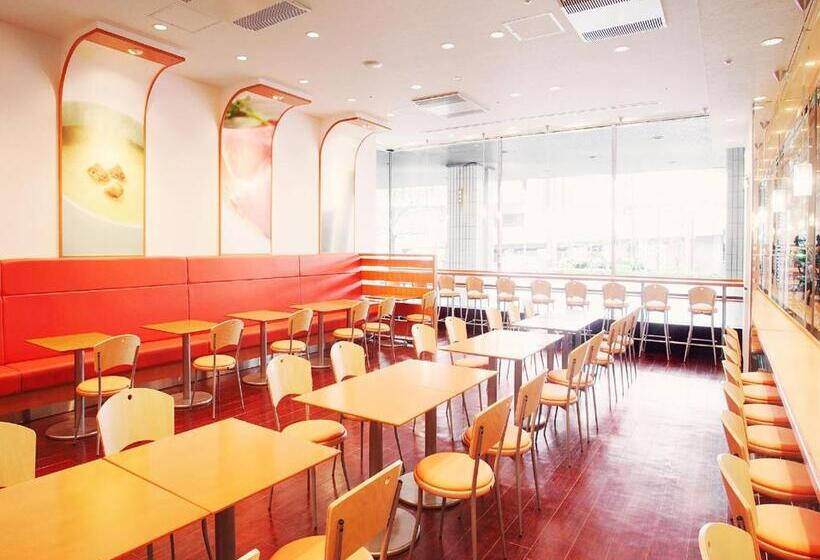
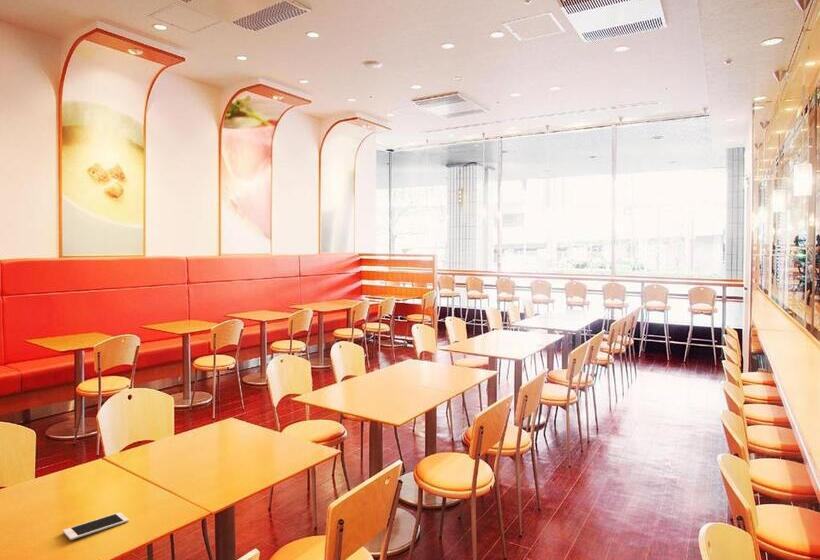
+ cell phone (96, 525)
